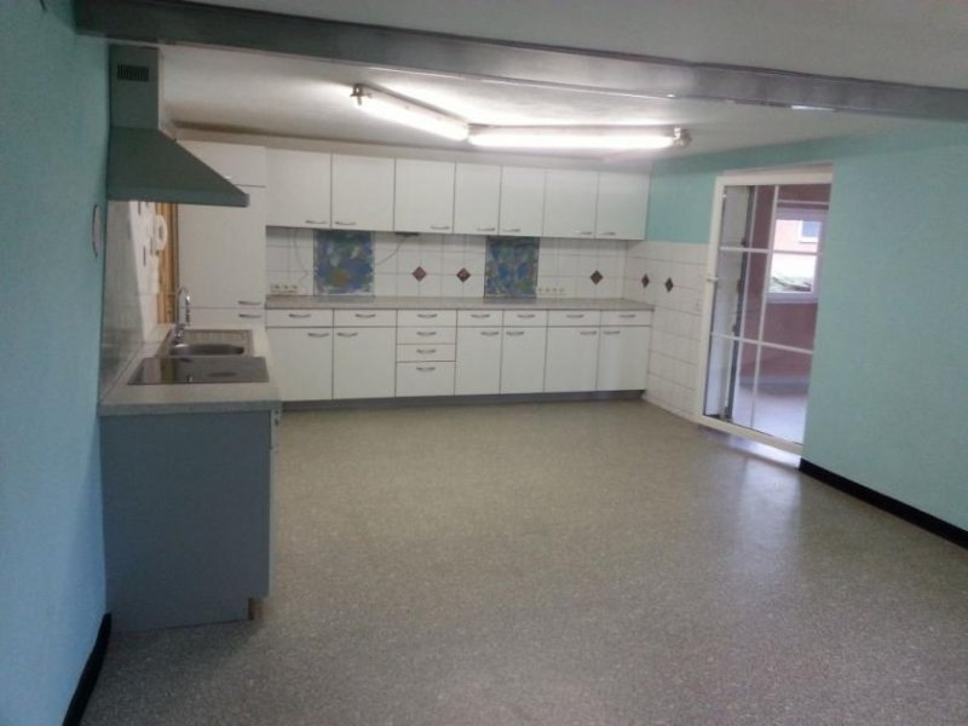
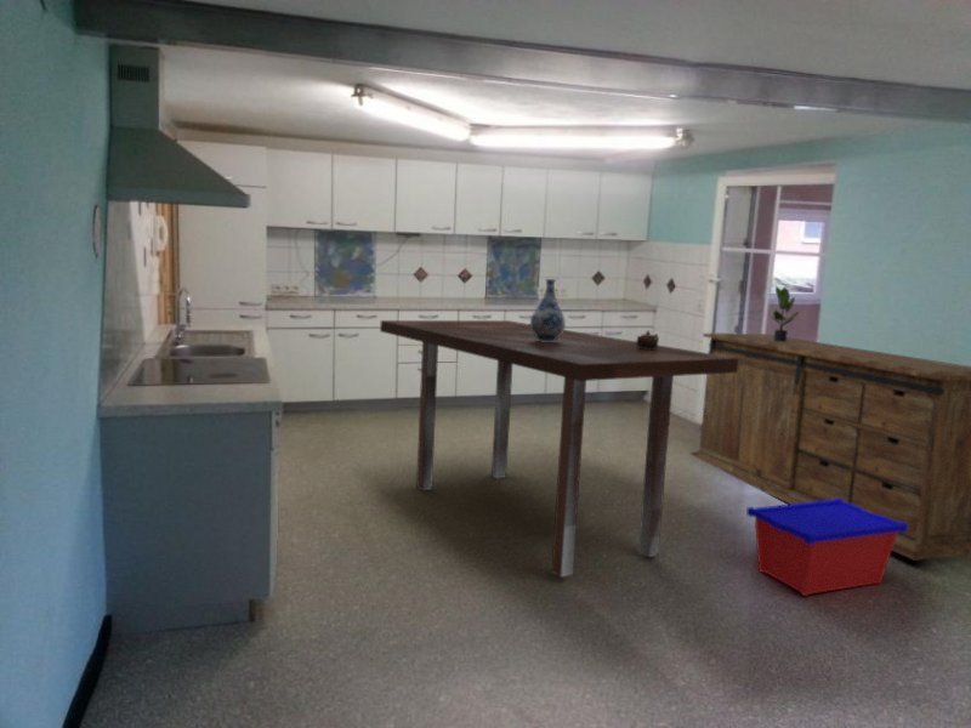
+ teapot (647, 339)
+ dining table (509, 426)
+ storage bin (822, 546)
+ potted plant (780, 313)
+ vase (547, 309)
+ sideboard (822, 423)
